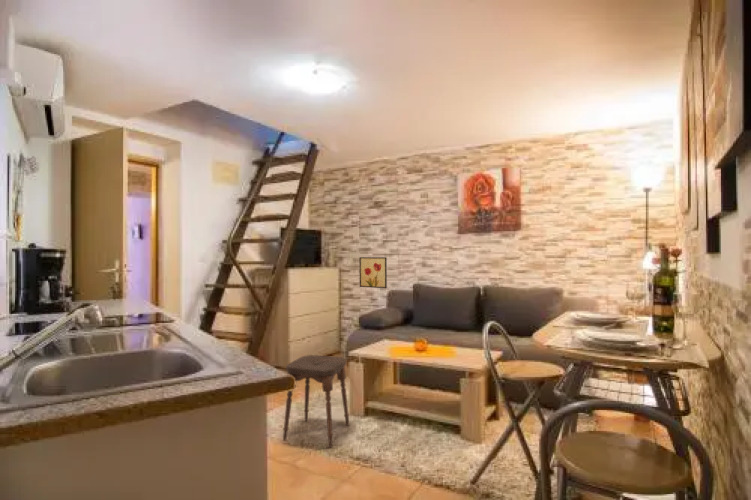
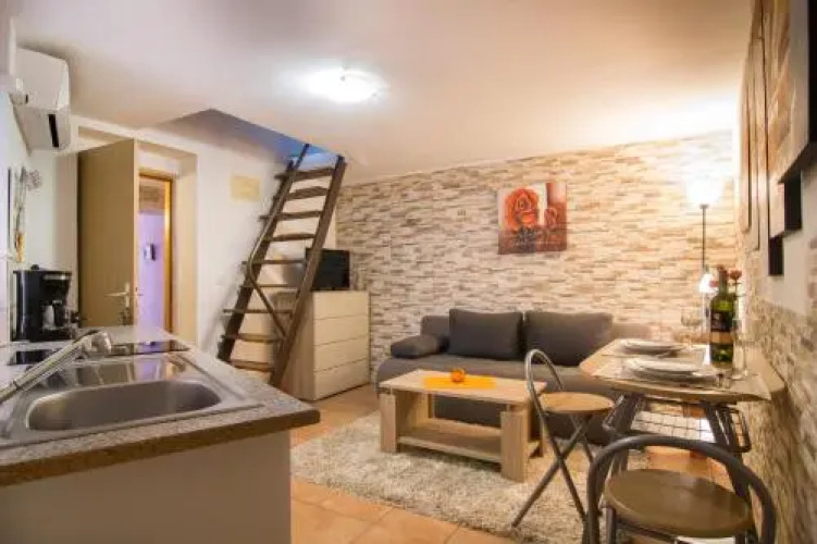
- stool (325, 398)
- wall art (373, 272)
